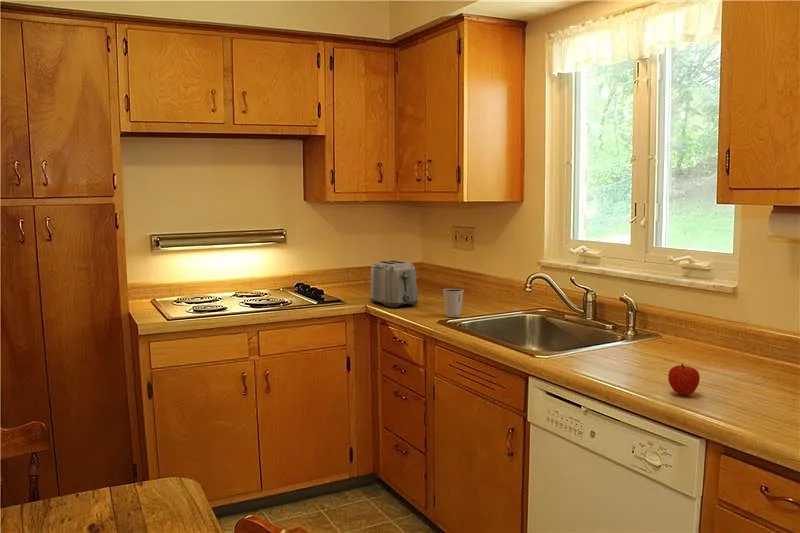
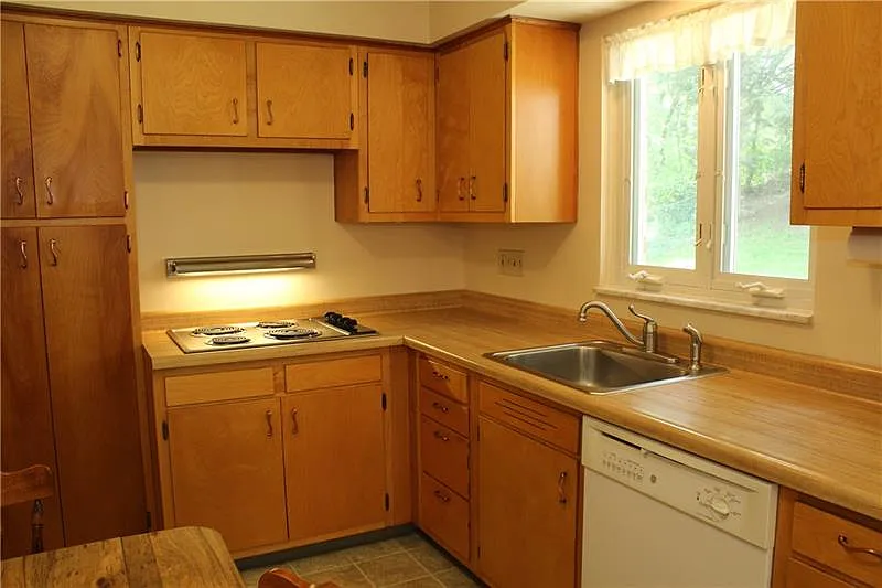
- fruit (683, 378)
- toaster (392, 282)
- dixie cup (453, 303)
